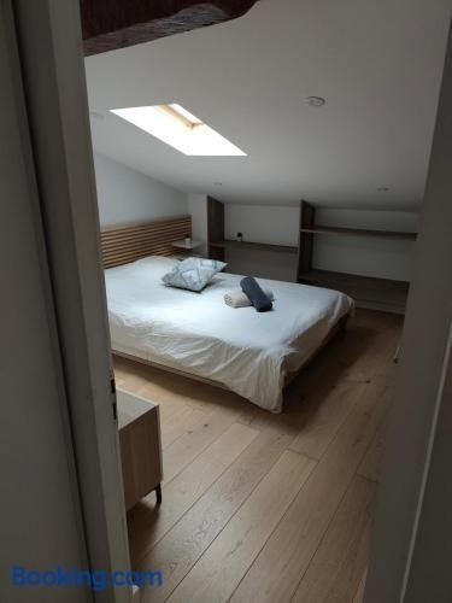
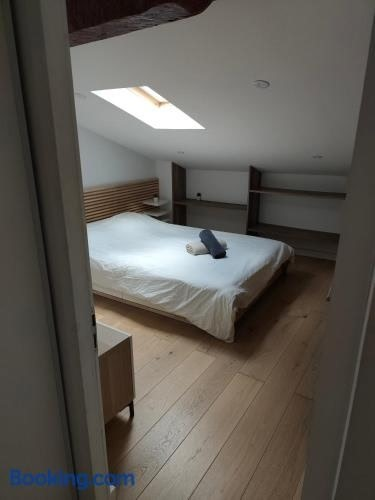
- decorative pillow (194, 273)
